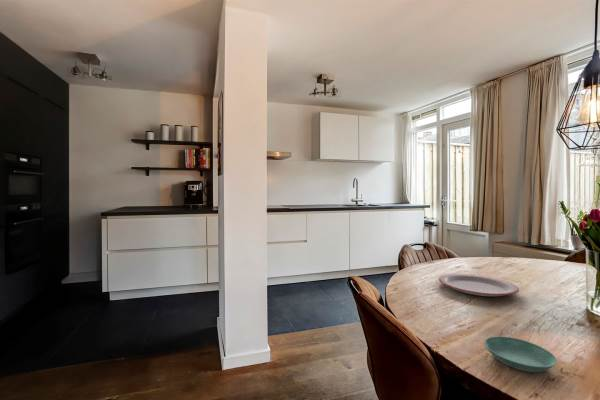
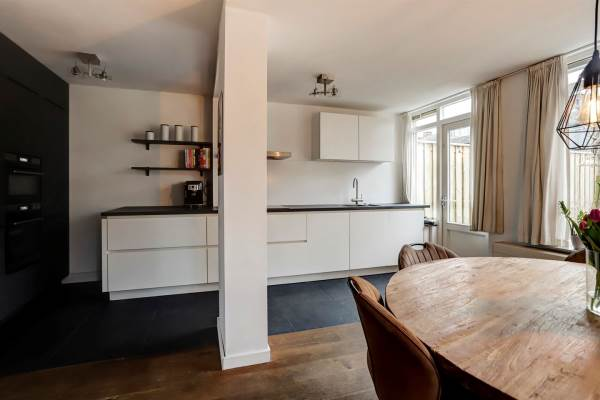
- saucer (518, 355)
- plate (476, 285)
